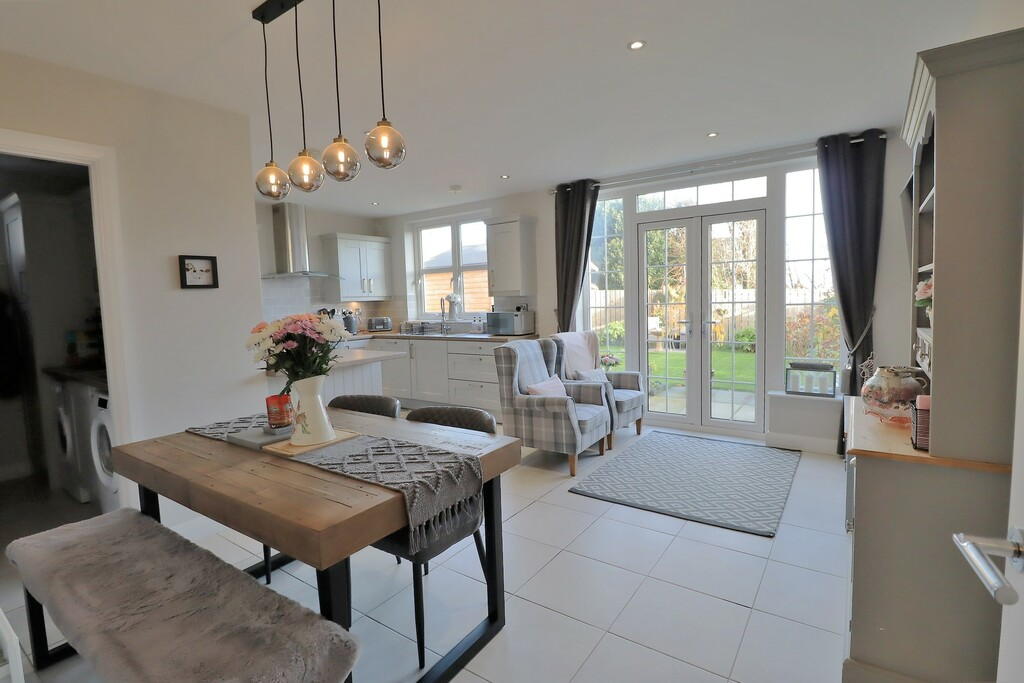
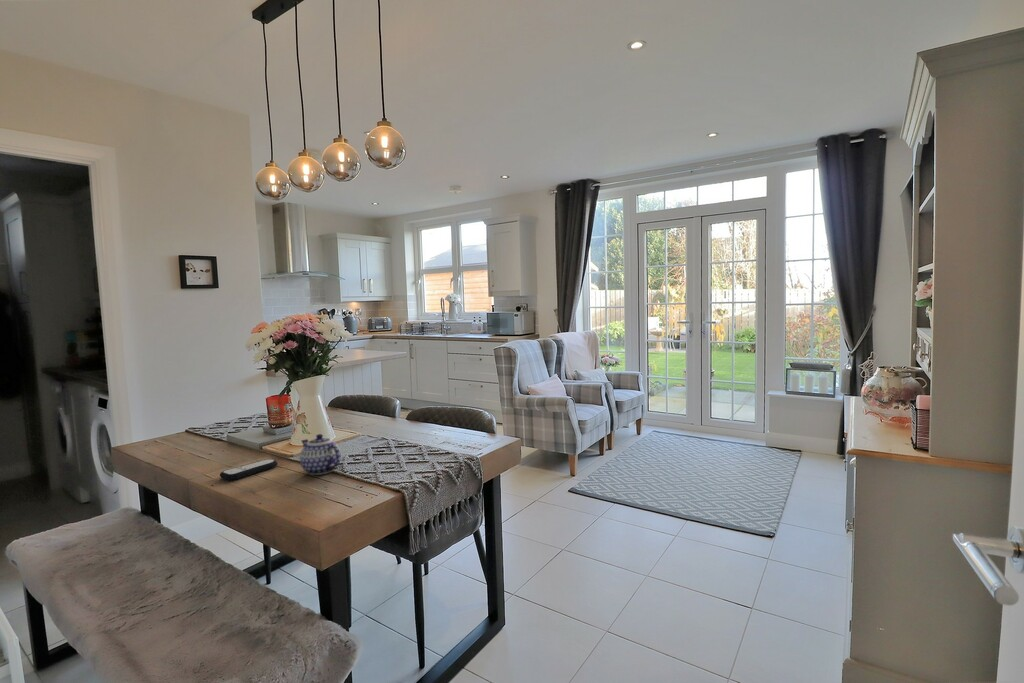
+ teapot (320, 452)
+ remote control (250, 468)
